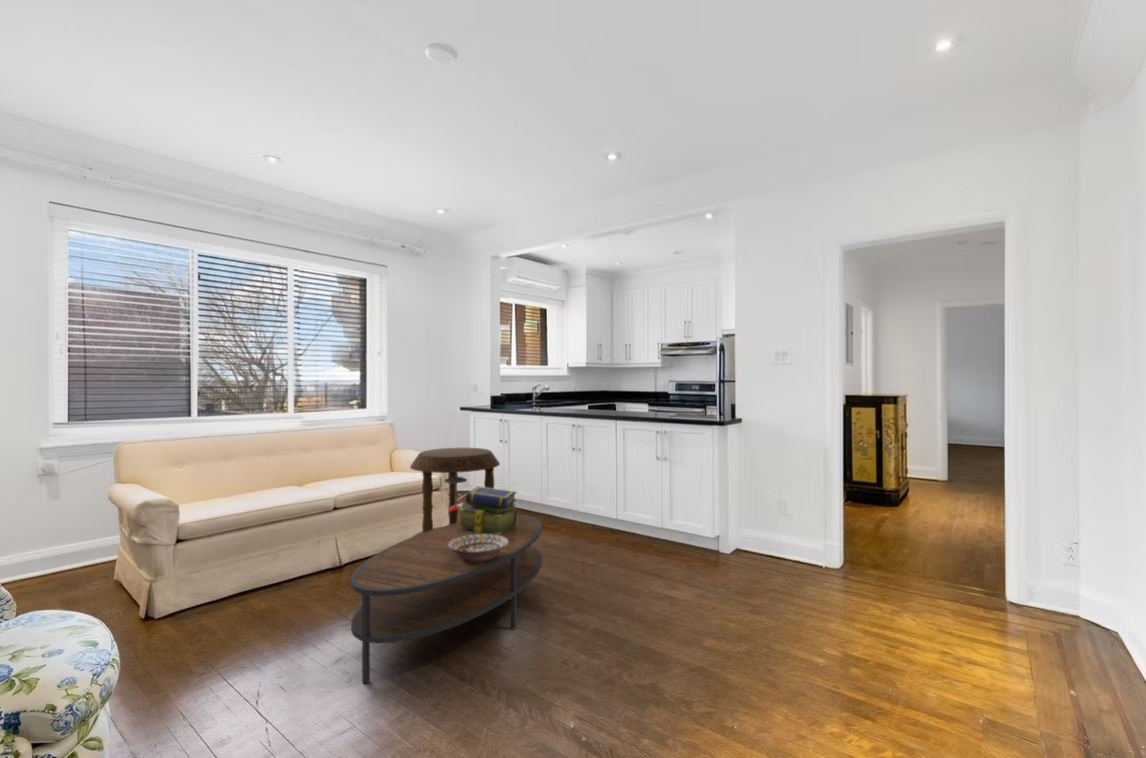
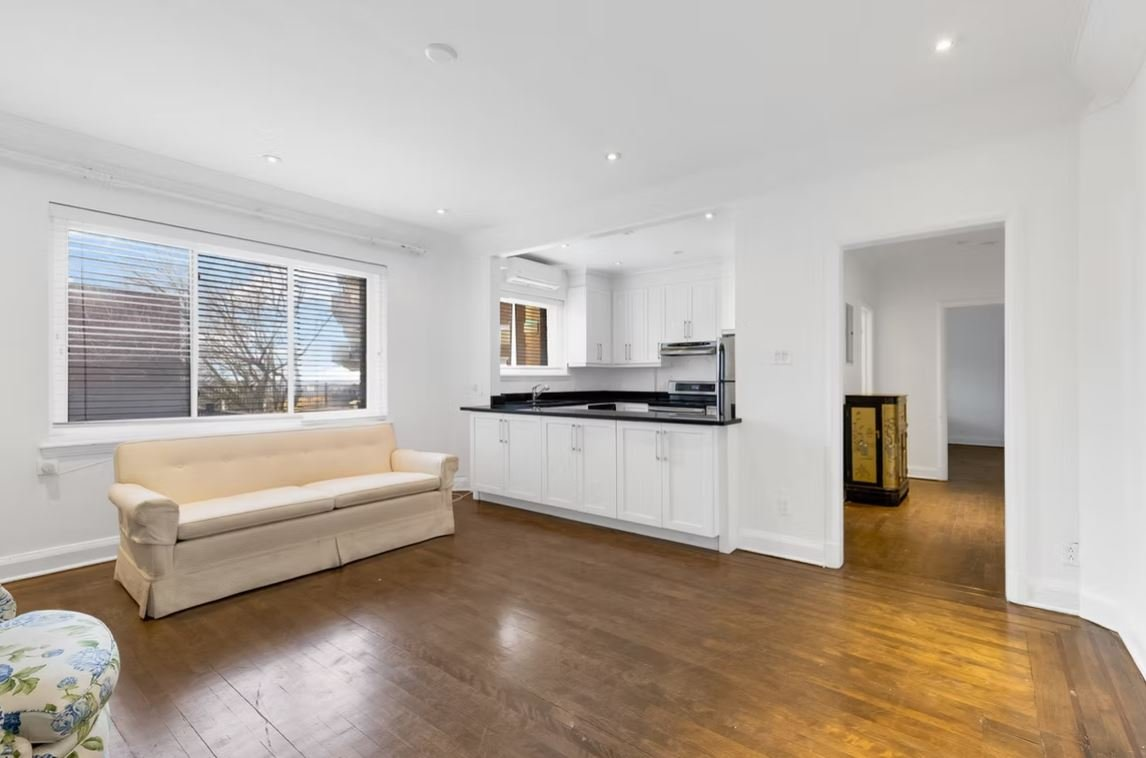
- stack of books (490, 508)
- coffee table (461, 580)
- side table (455, 500)
- decorative bowl (478, 549)
